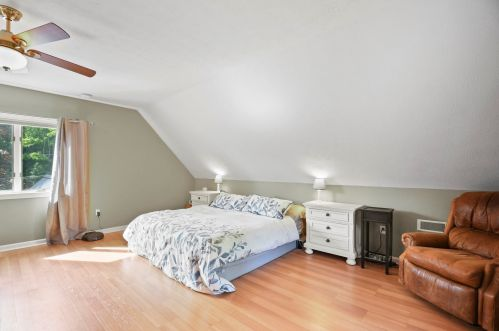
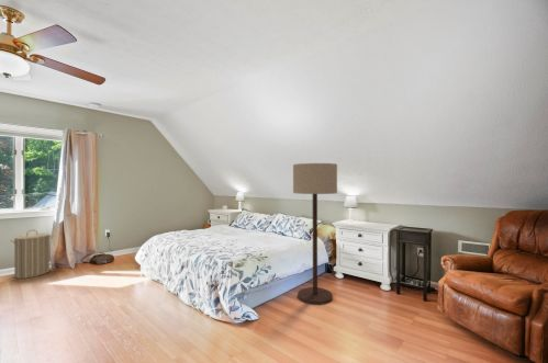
+ laundry hamper (32, 251)
+ floor lamp (314, 230)
